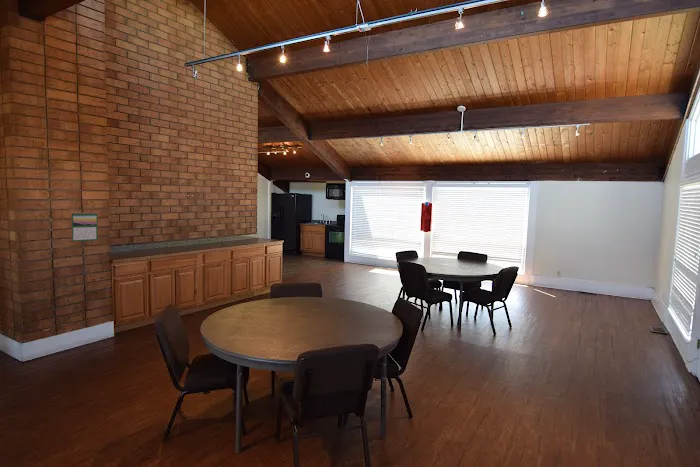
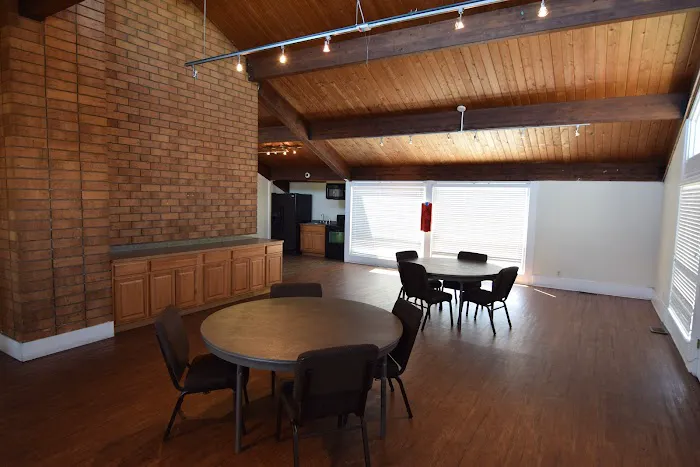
- calendar (84, 226)
